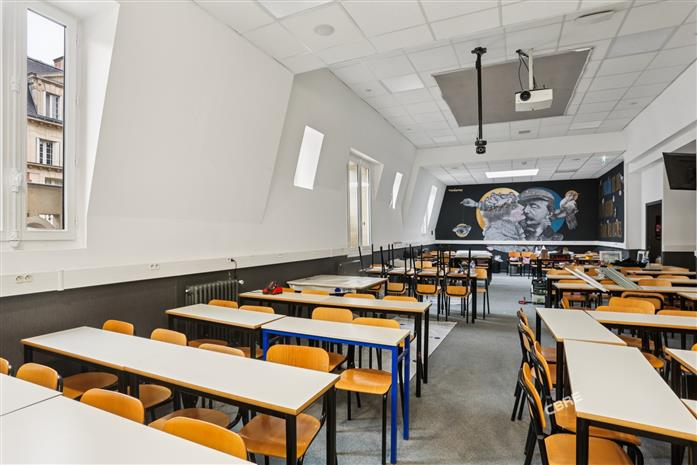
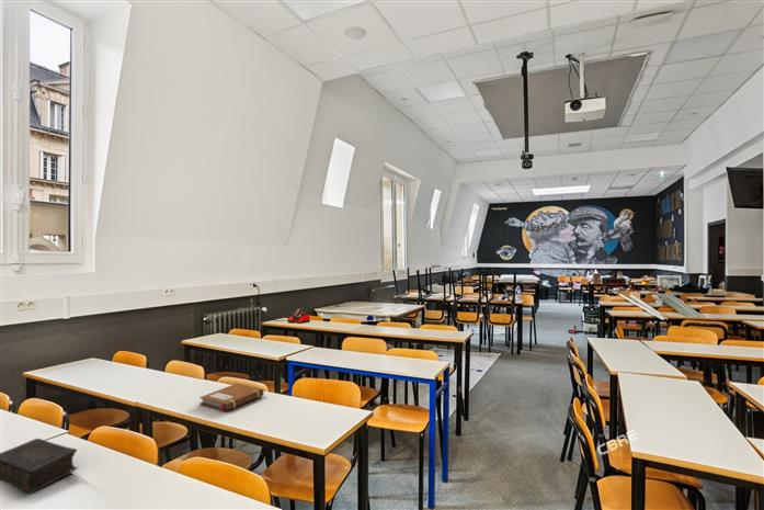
+ notebook (231, 396)
+ book (33, 463)
